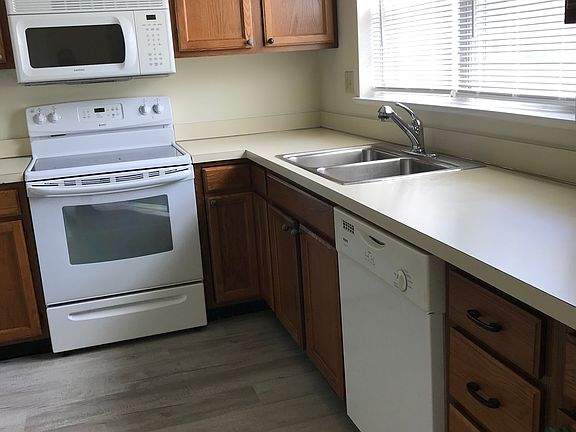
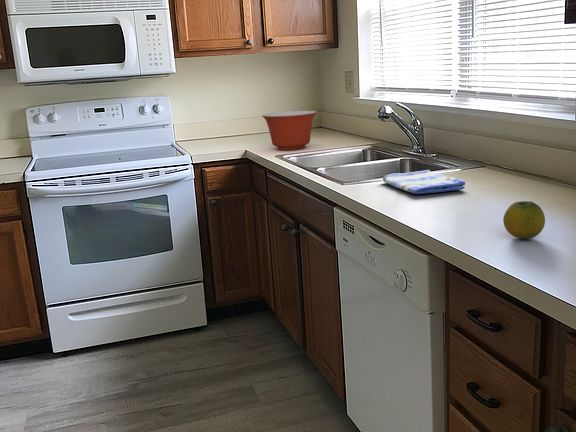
+ dish towel (422, 181)
+ fruit (523, 219)
+ mixing bowl (290, 130)
